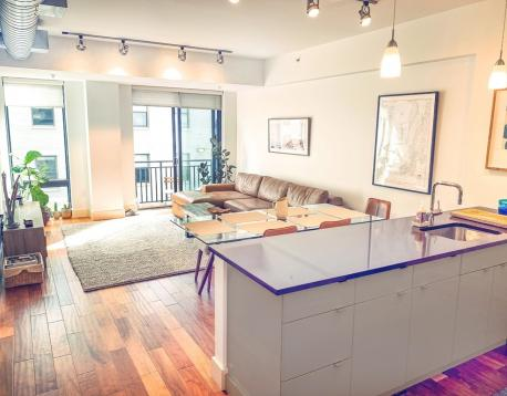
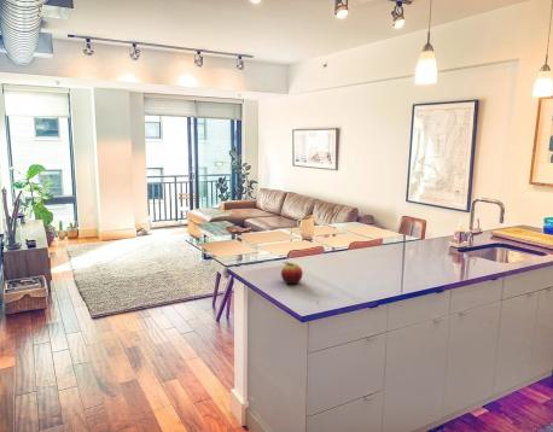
+ fruit (291, 272)
